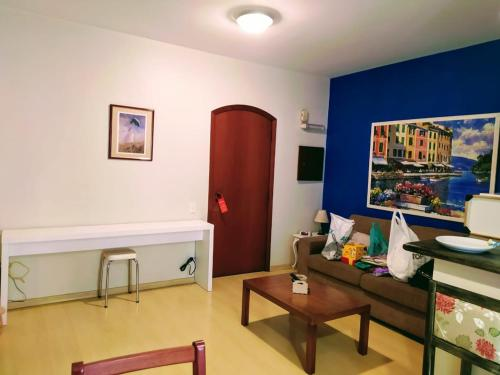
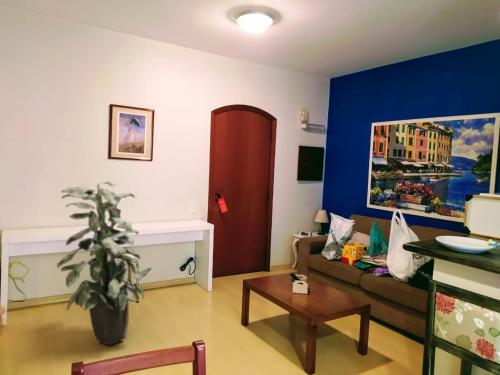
+ indoor plant (103, 261)
